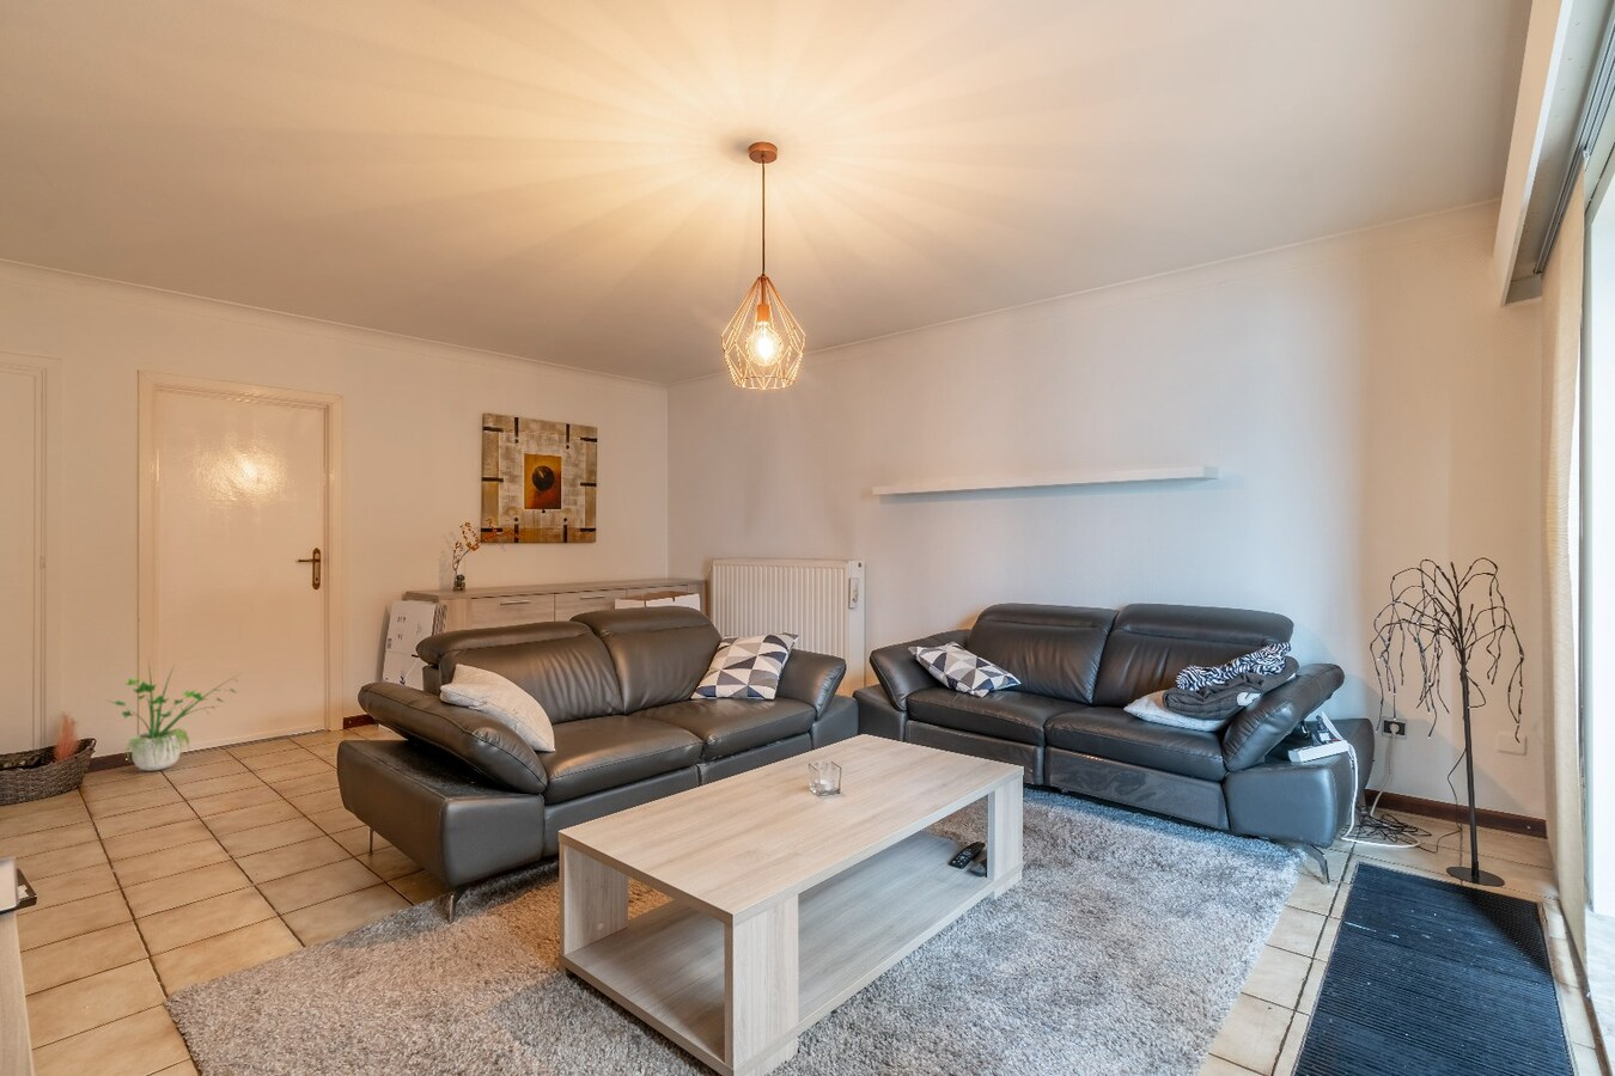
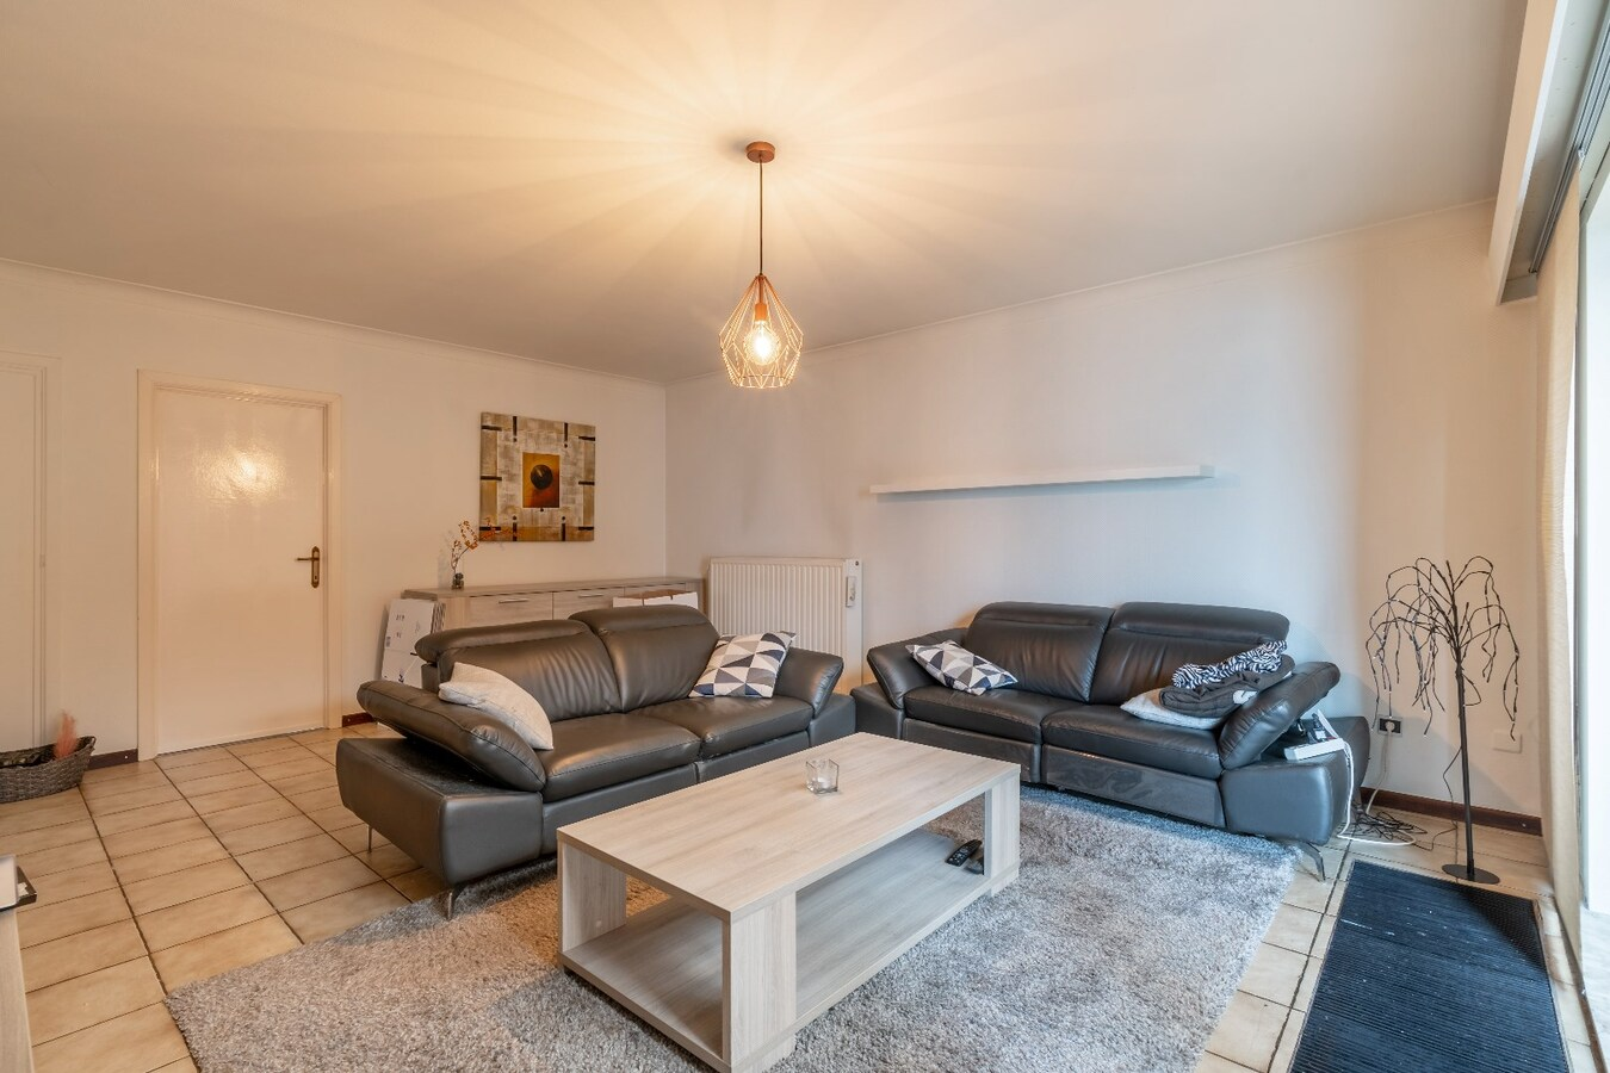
- potted plant (177, 707)
